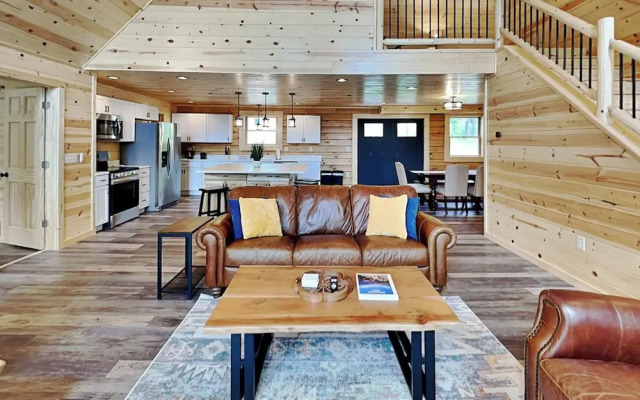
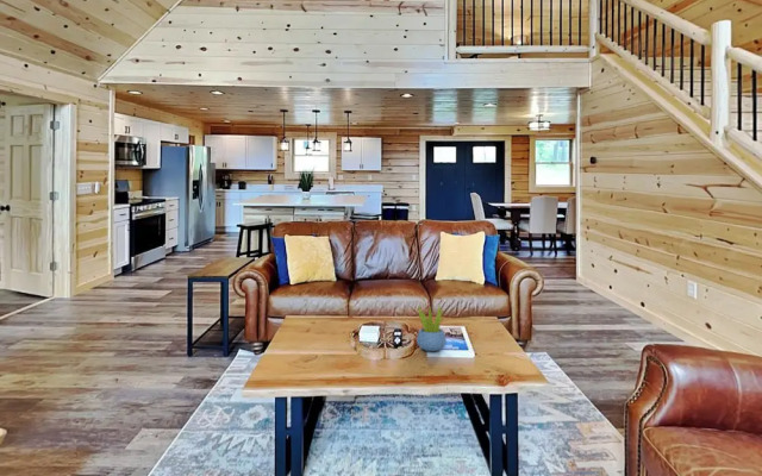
+ succulent plant (431, 326)
